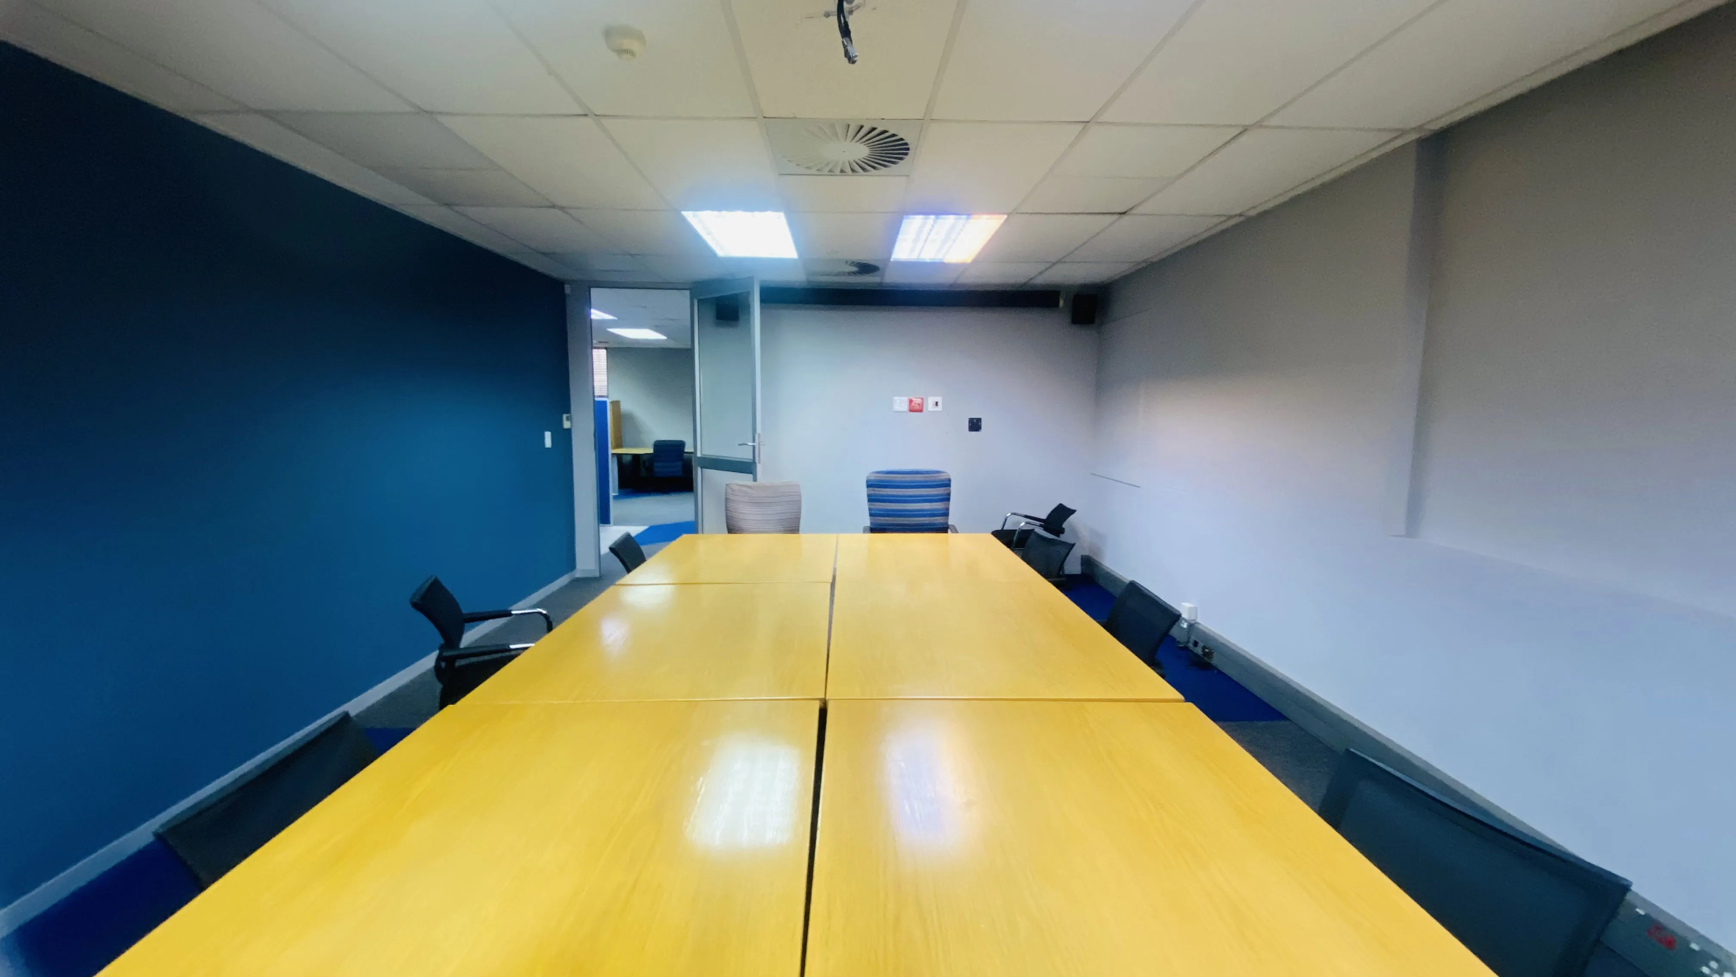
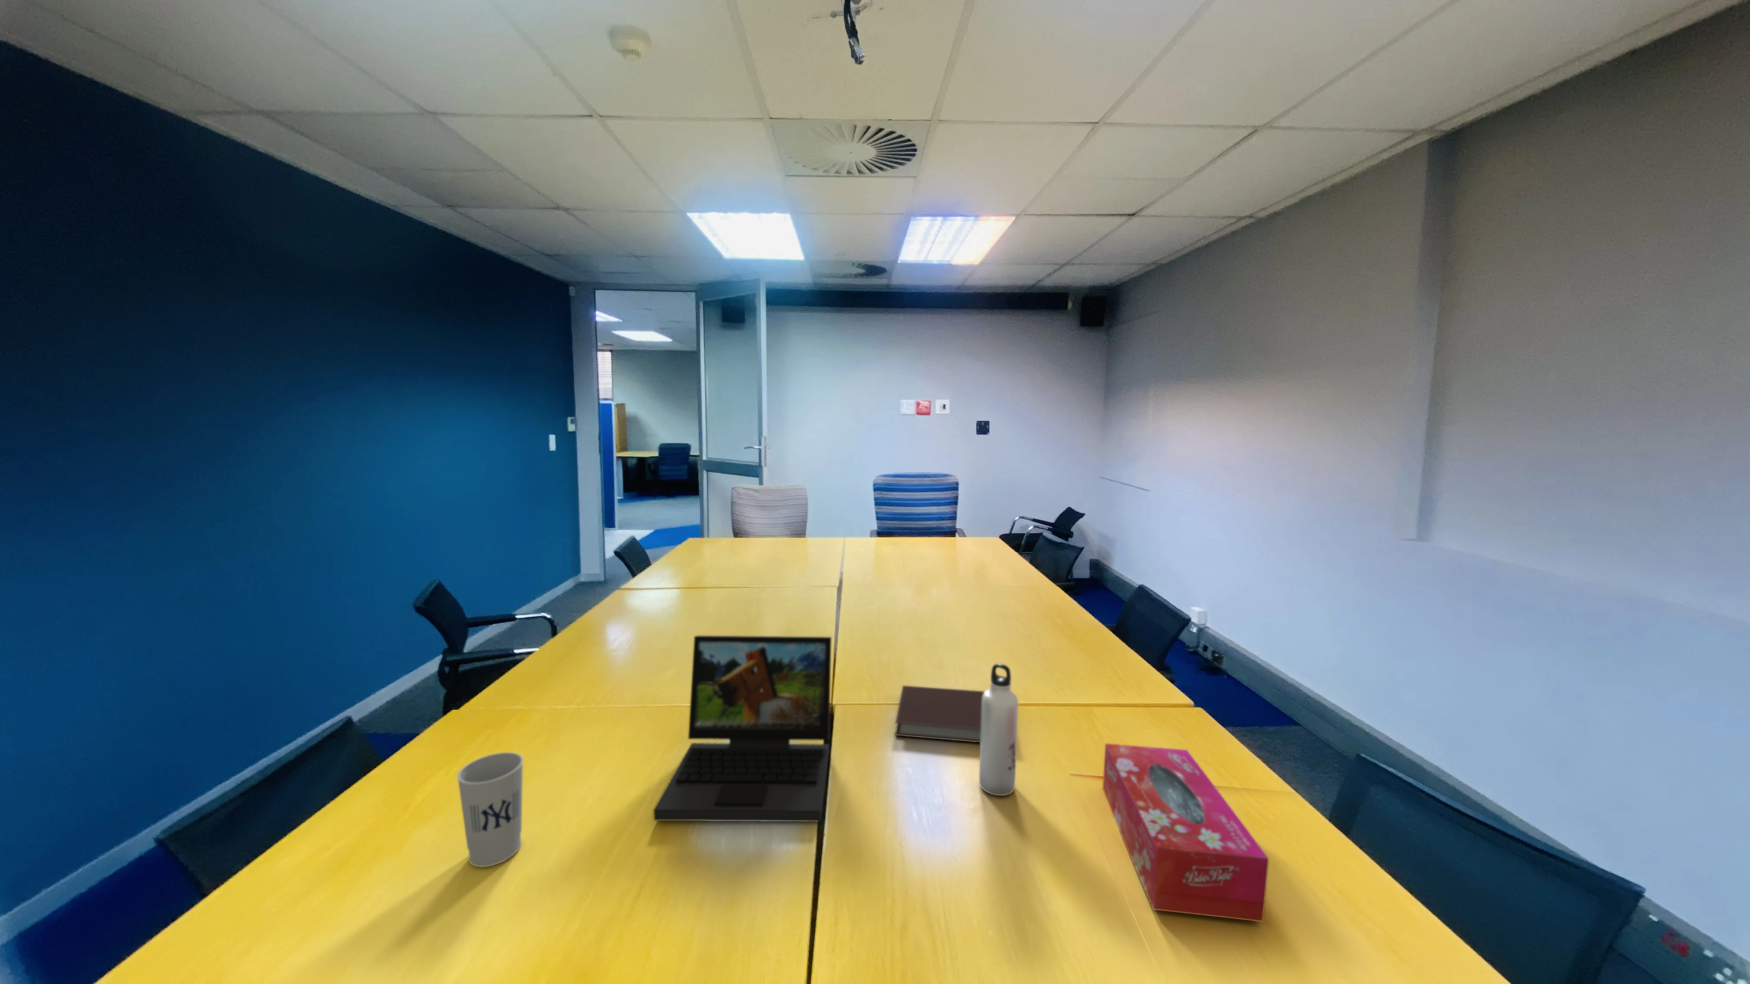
+ cup (493, 810)
+ tissue box (1172, 819)
+ notebook (951, 712)
+ laptop (752, 716)
+ water bottle (999, 726)
